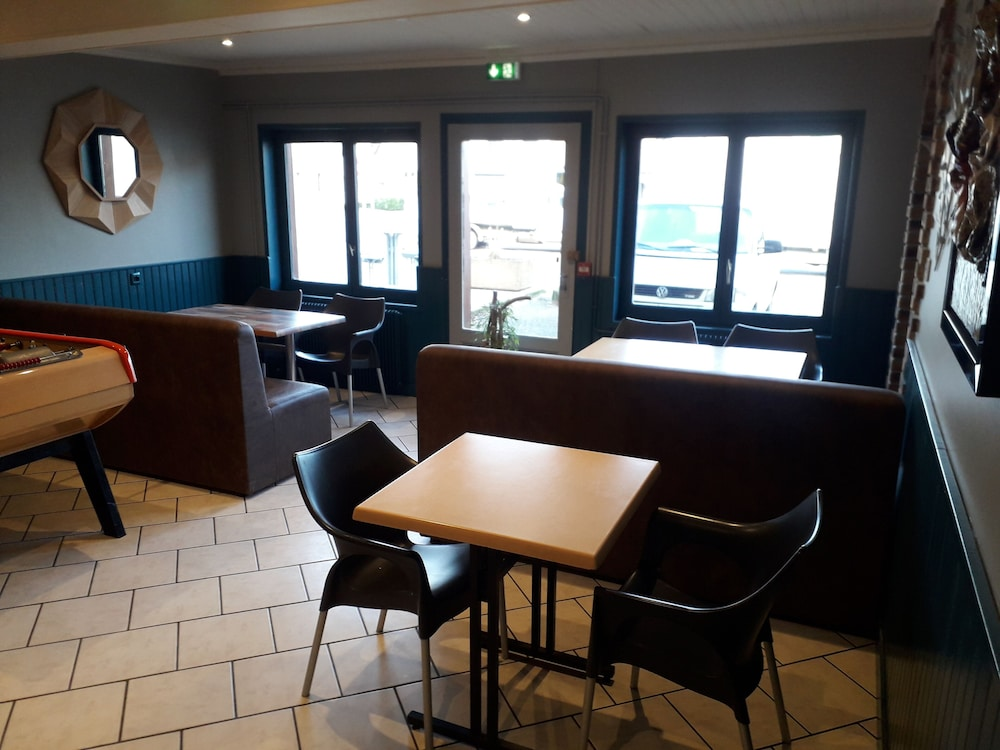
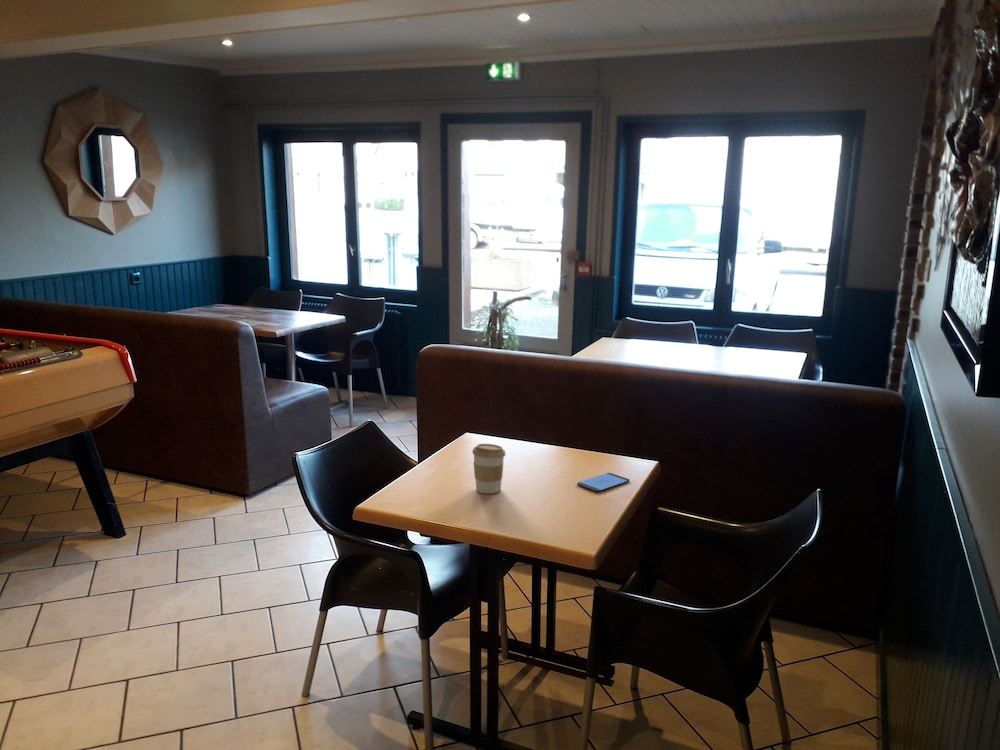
+ smartphone (603, 481)
+ coffee cup (488, 467)
